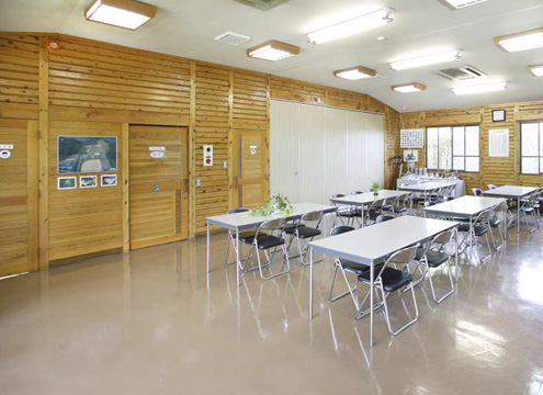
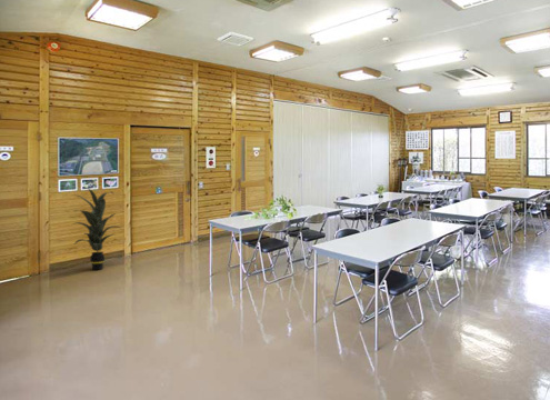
+ indoor plant (93, 228)
